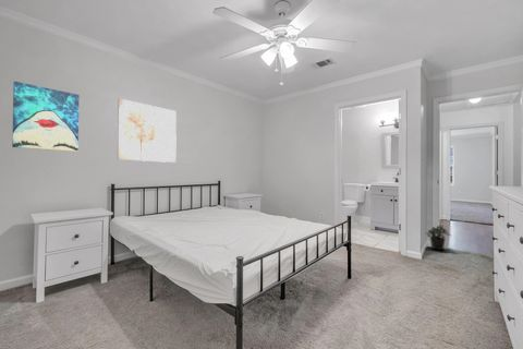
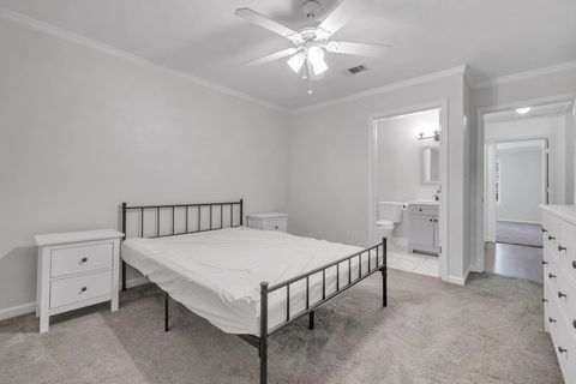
- wall art (48, 119)
- wall art (149, 133)
- potted plant (438, 237)
